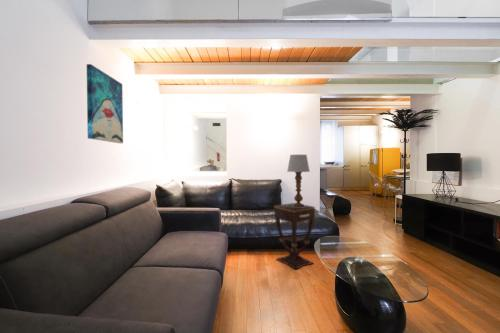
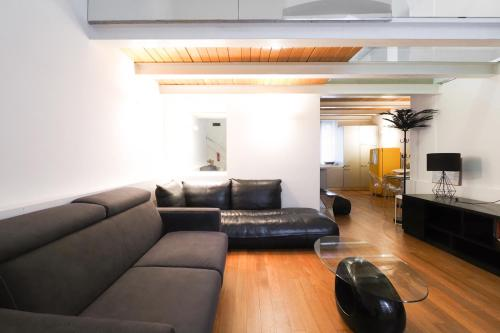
- table lamp (298, 180)
- side table (294, 233)
- wall art (106, 108)
